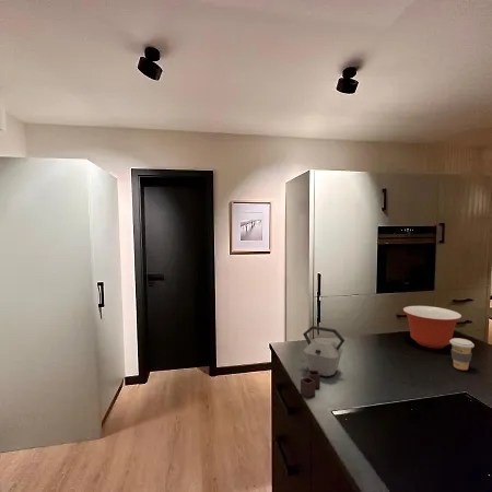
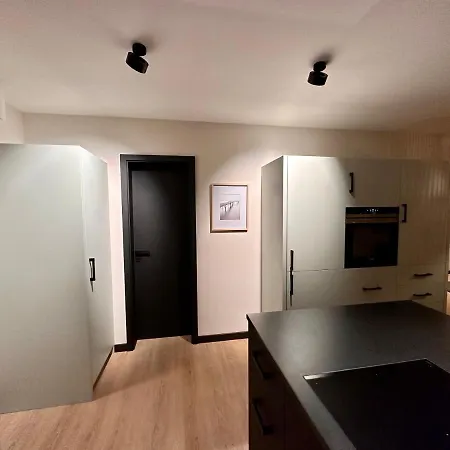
- mixing bowl (430, 327)
- kettle (317, 356)
- coffee cup (460, 354)
